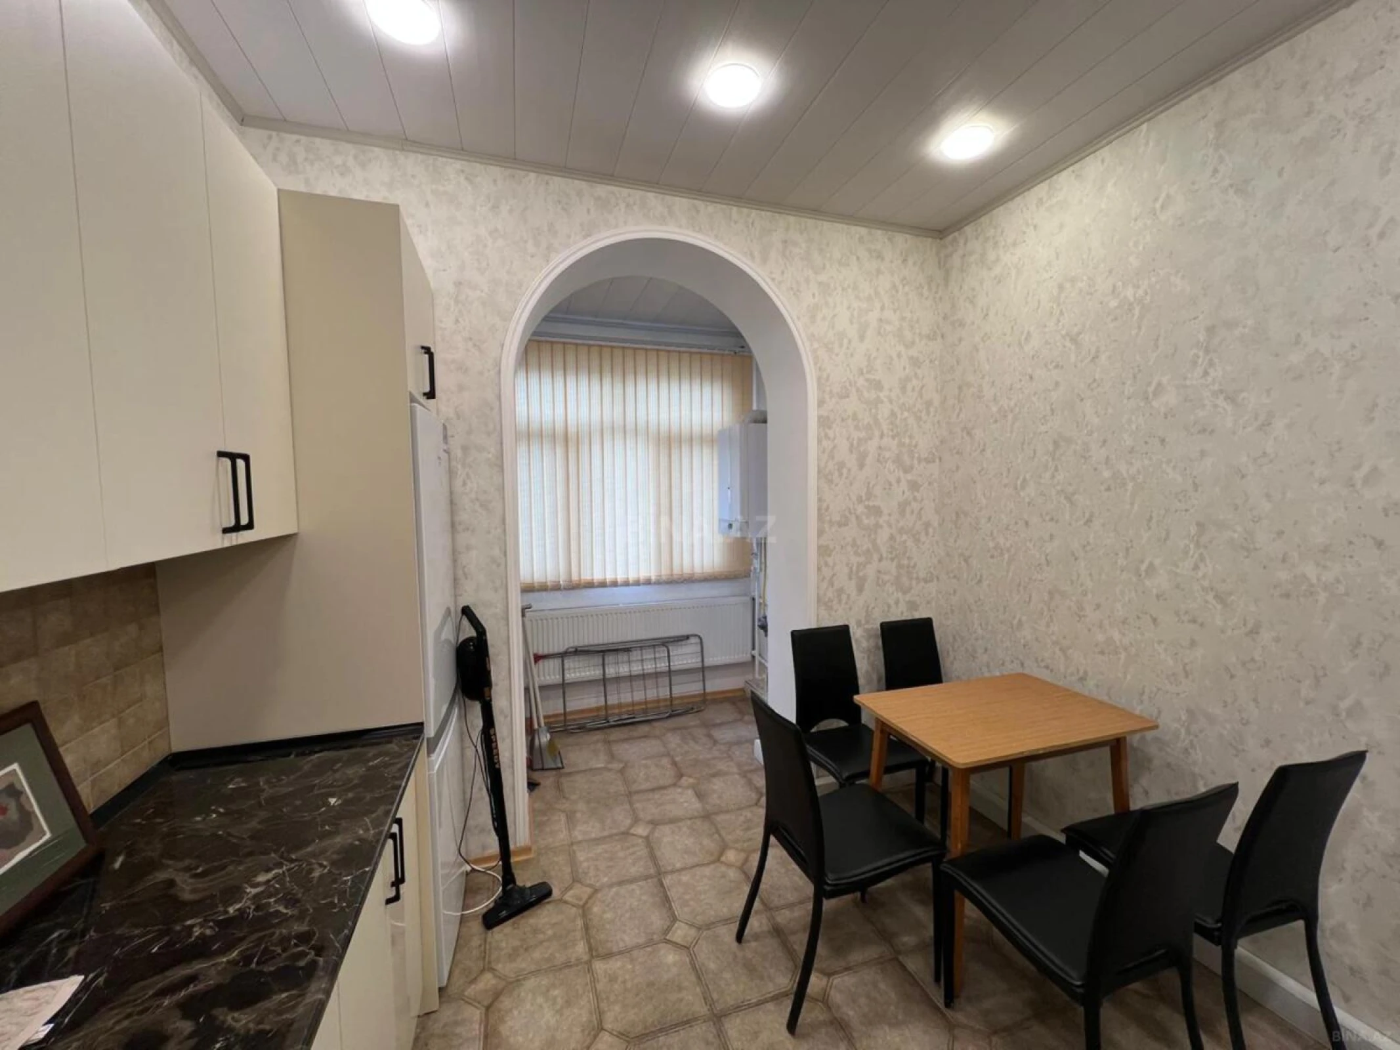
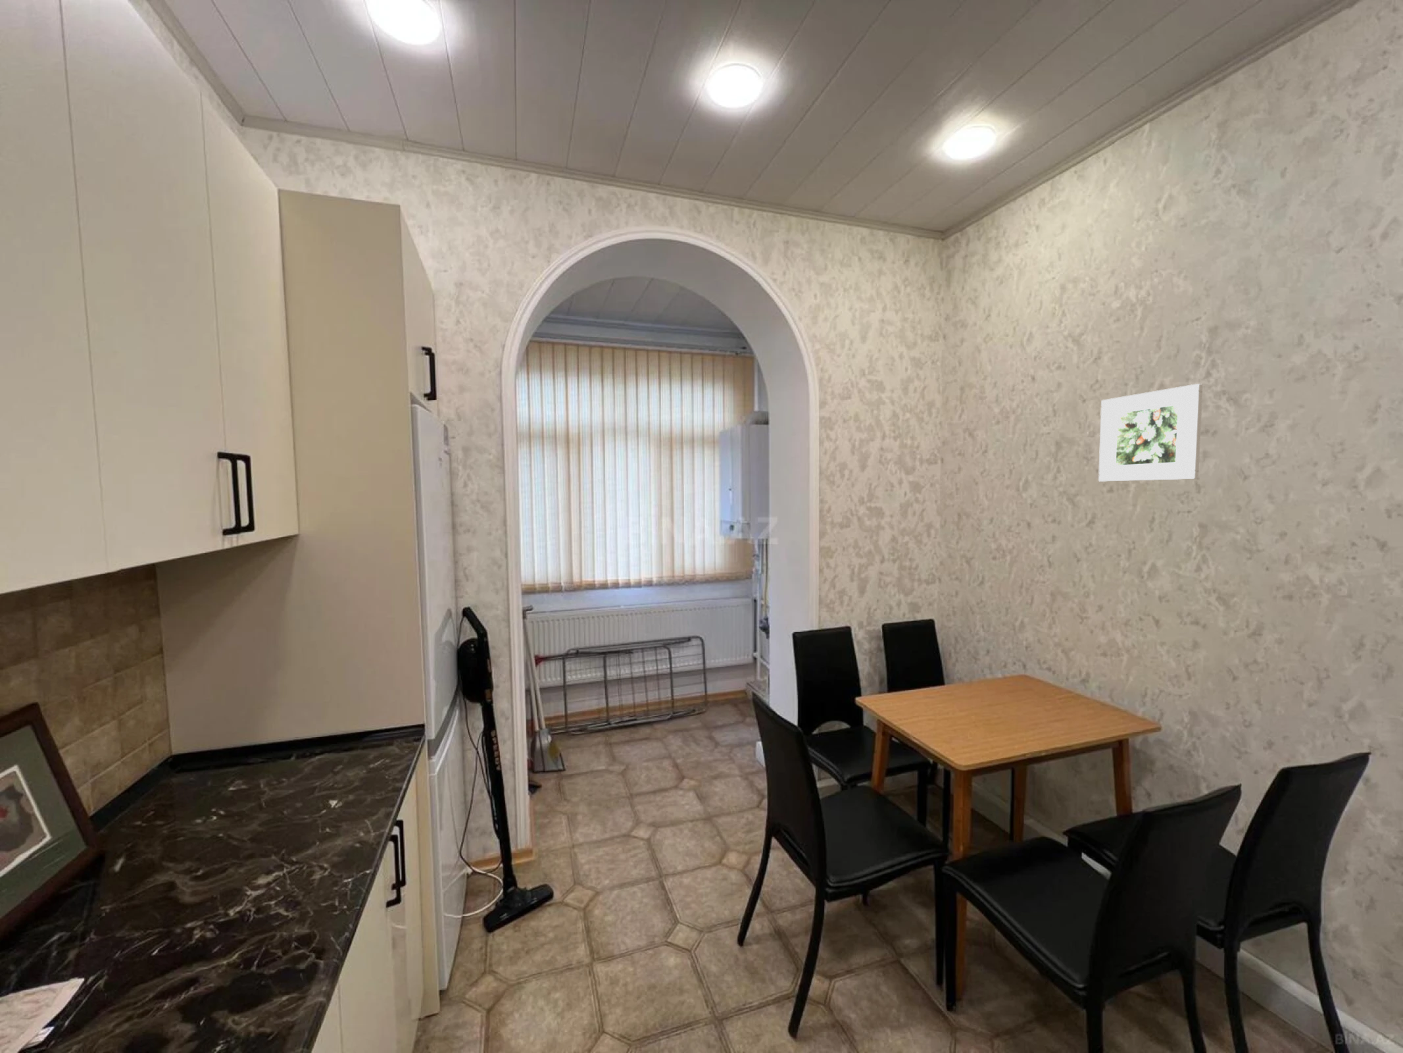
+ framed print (1145, 436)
